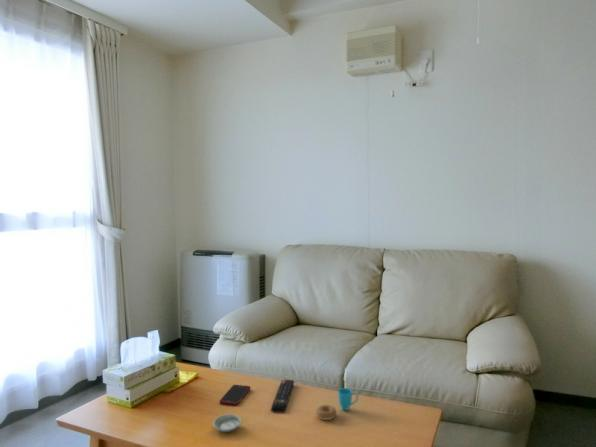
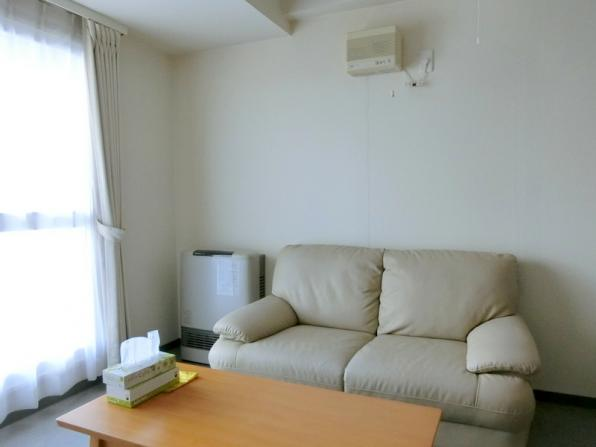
- remote control (283, 394)
- cell phone (235, 394)
- cup (339, 403)
- saucer (227, 424)
